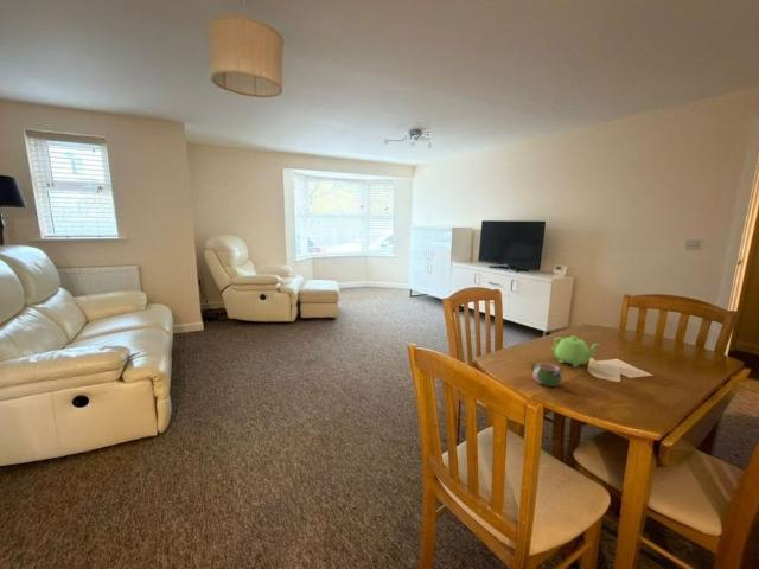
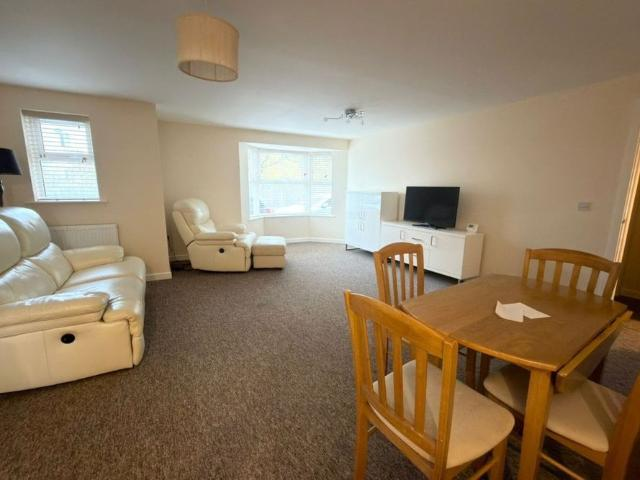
- mug (544, 372)
- teapot (574, 350)
